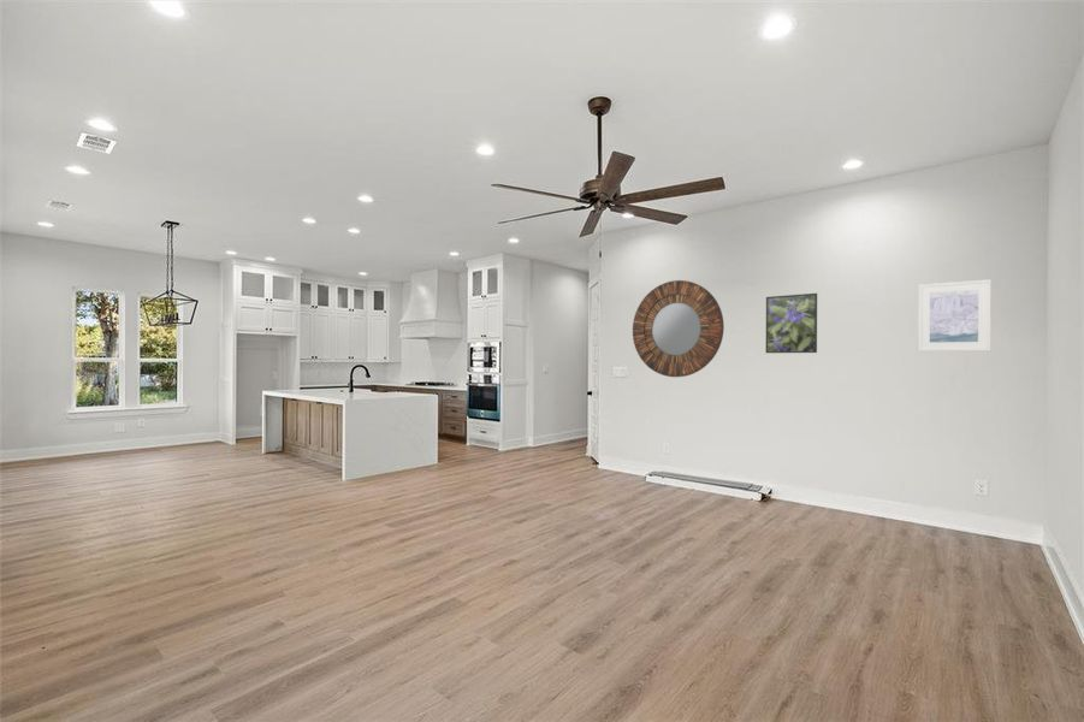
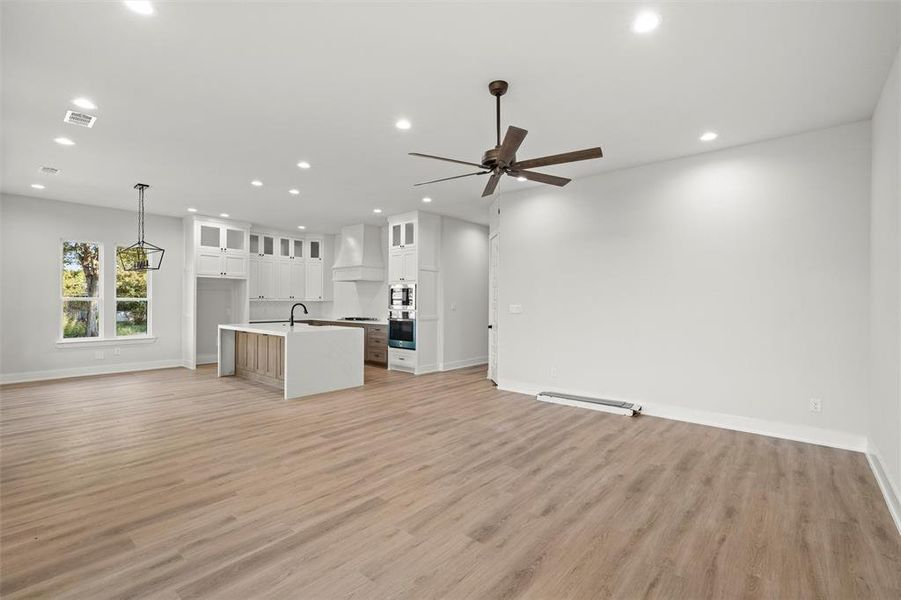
- home mirror (675, 329)
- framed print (953, 316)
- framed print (790, 324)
